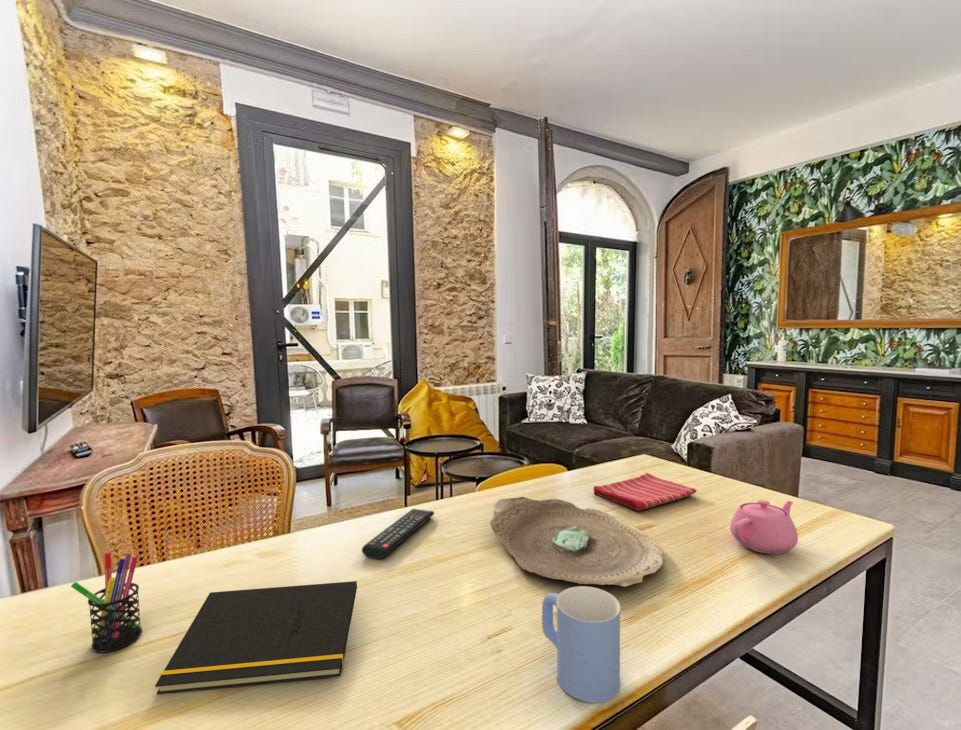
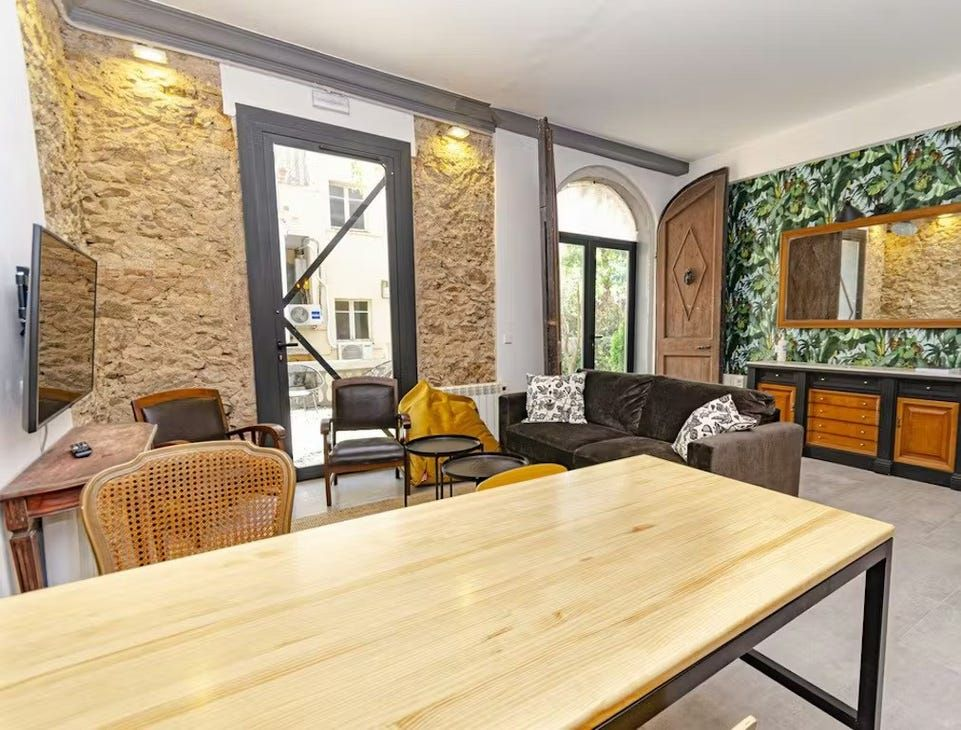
- mug (579, 632)
- dish towel (643, 490)
- teapot (765, 522)
- notepad (269, 630)
- pen holder (108, 600)
- remote control (401, 530)
- decorative bowl (572, 532)
